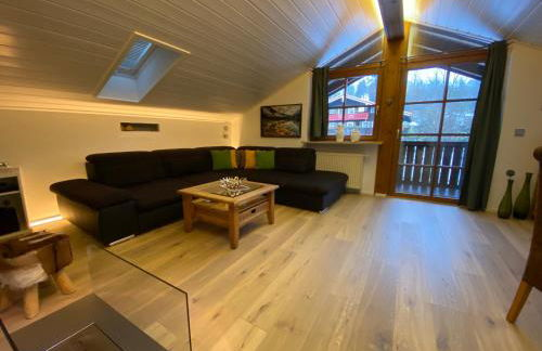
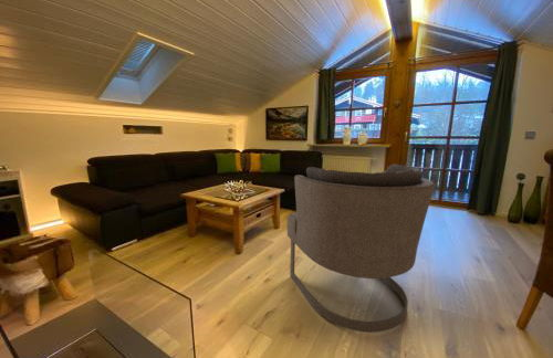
+ armchair (357, 233)
